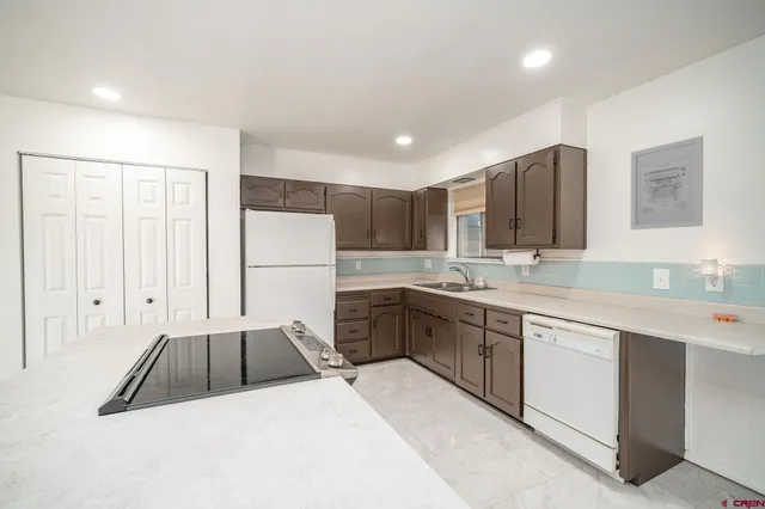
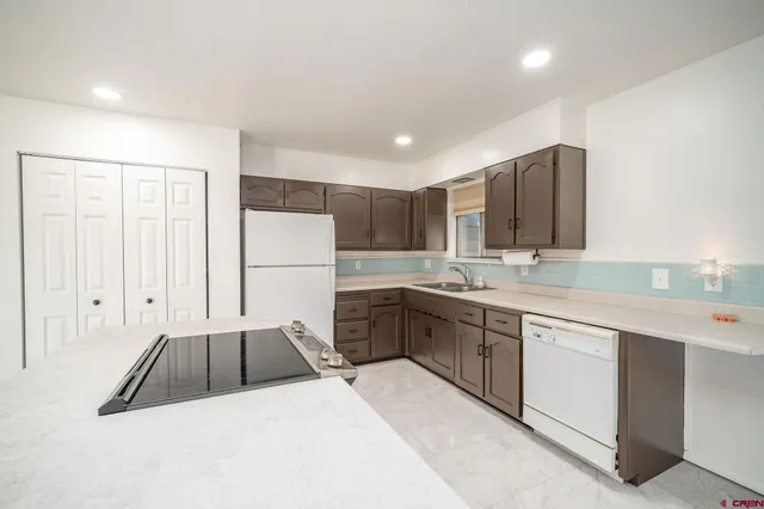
- wall art (663, 186)
